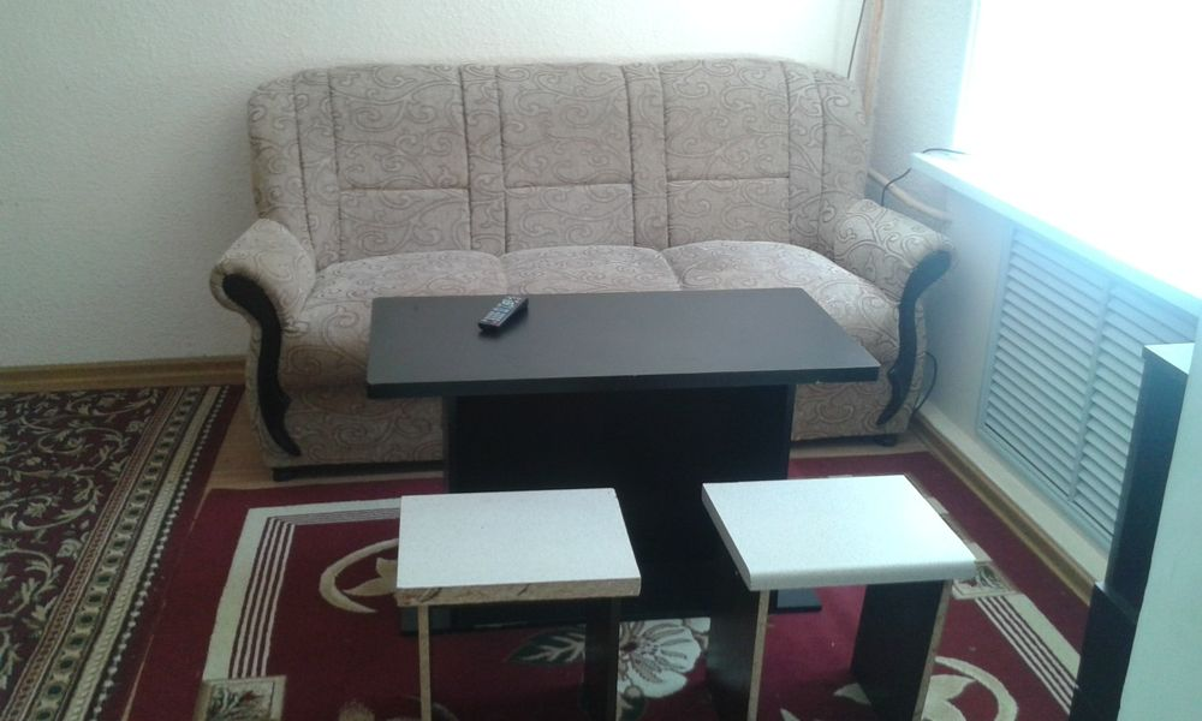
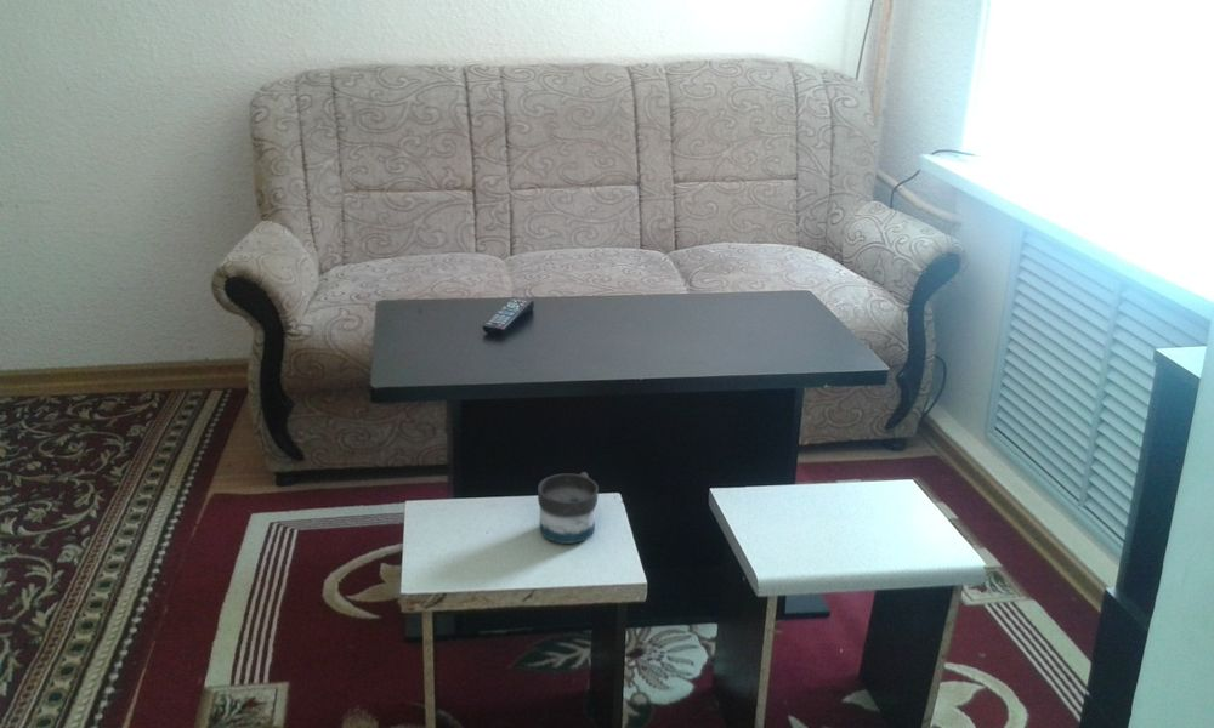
+ mug (566, 506)
